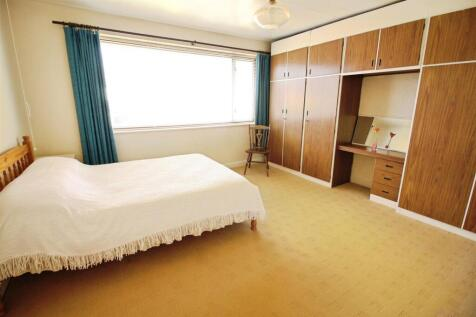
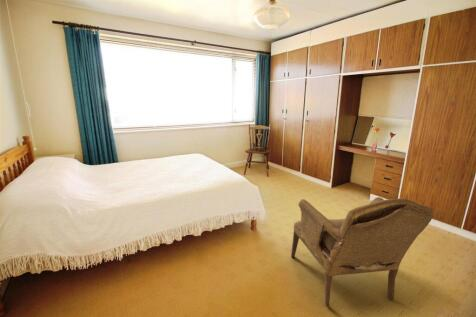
+ armchair (354, 235)
